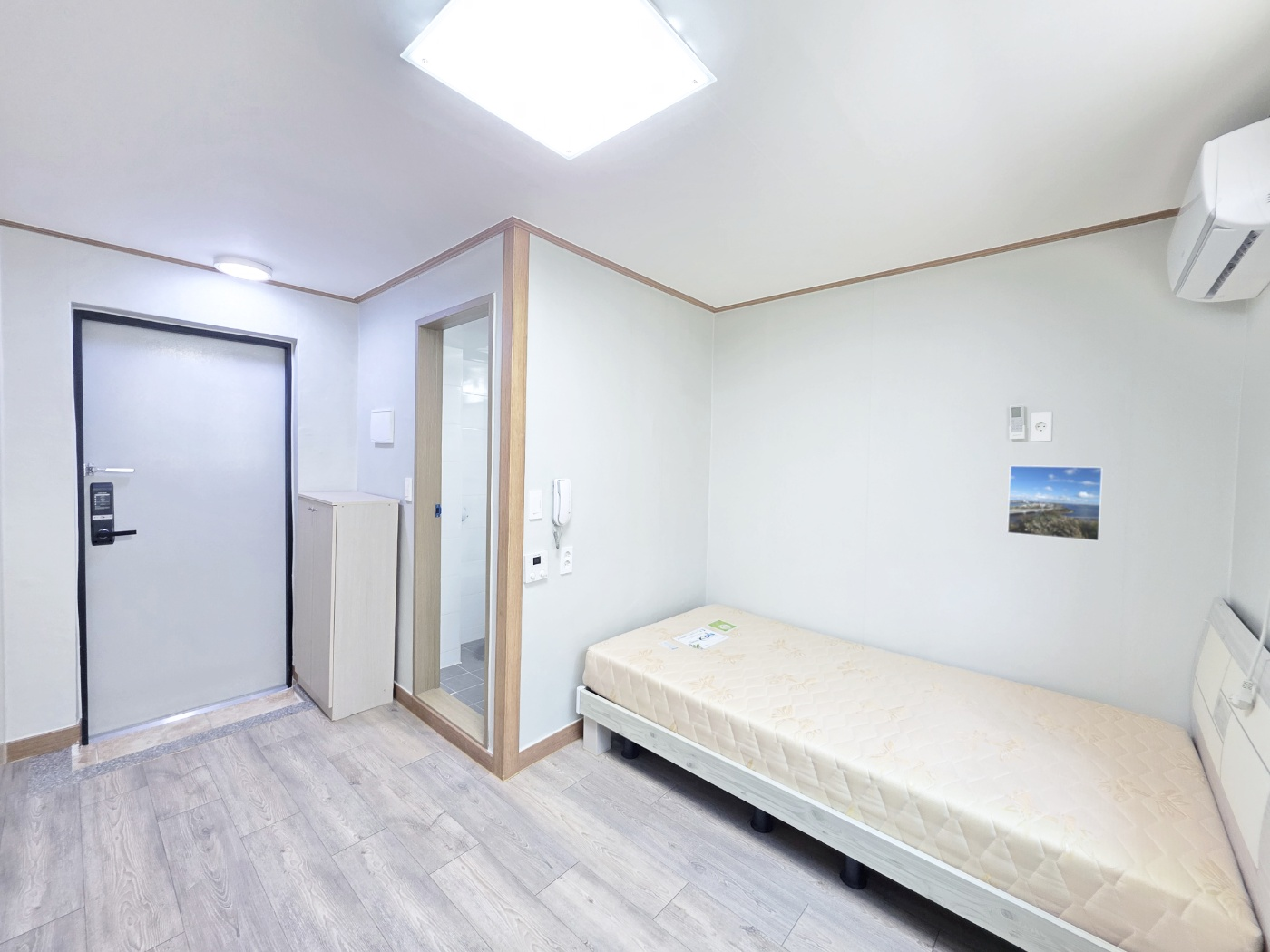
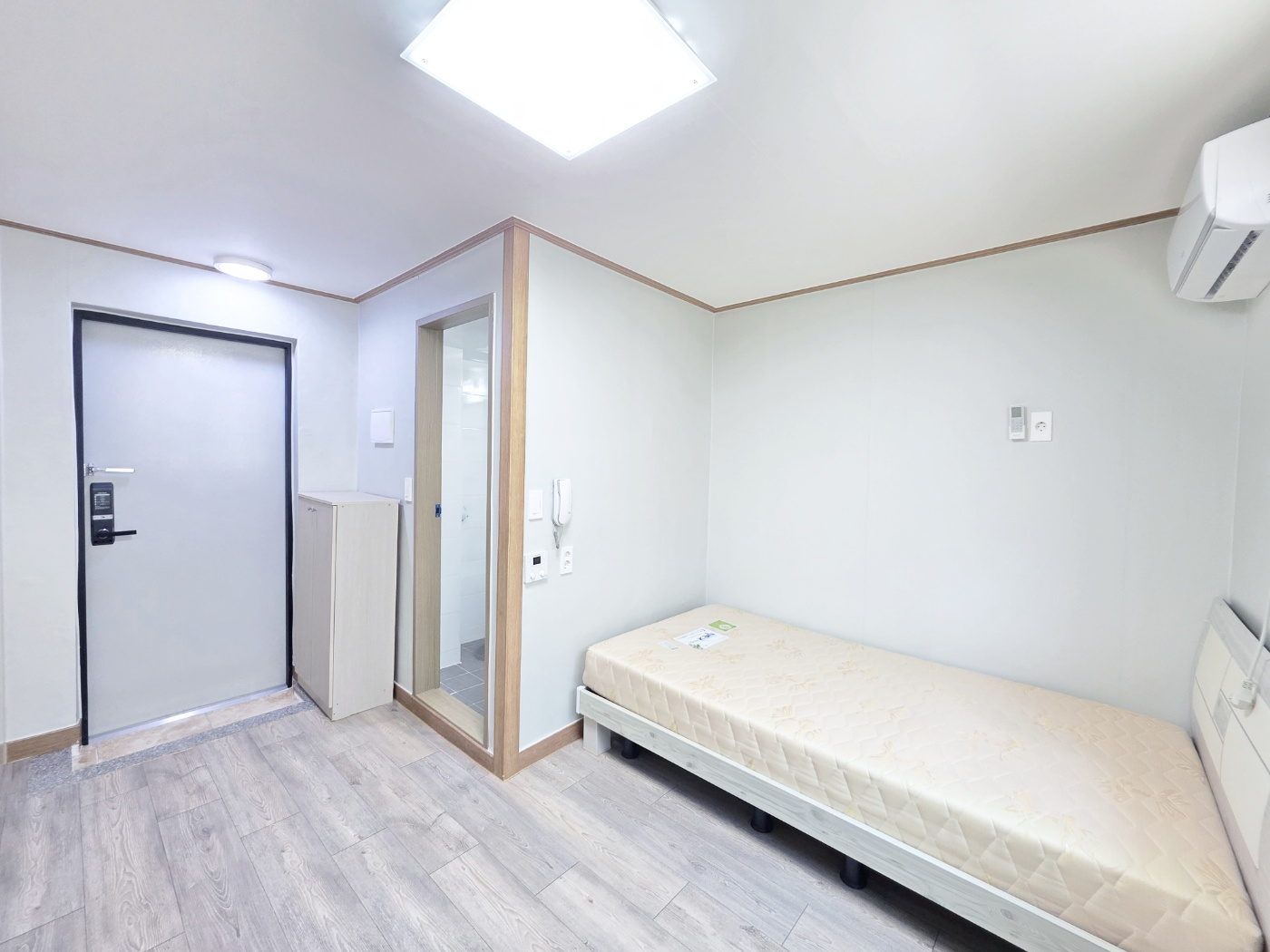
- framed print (1052, 501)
